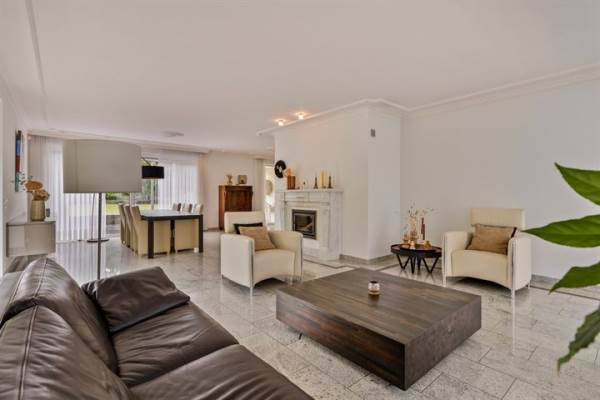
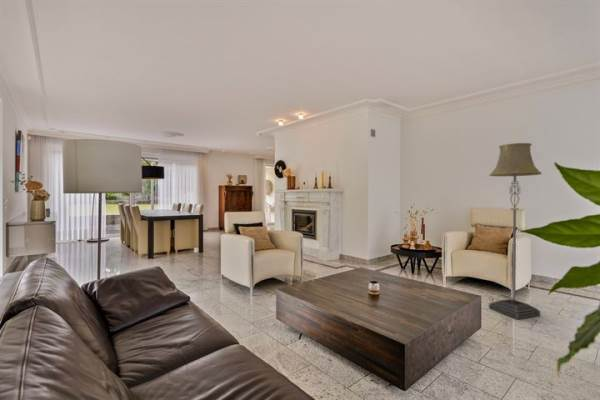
+ floor lamp (514, 228)
